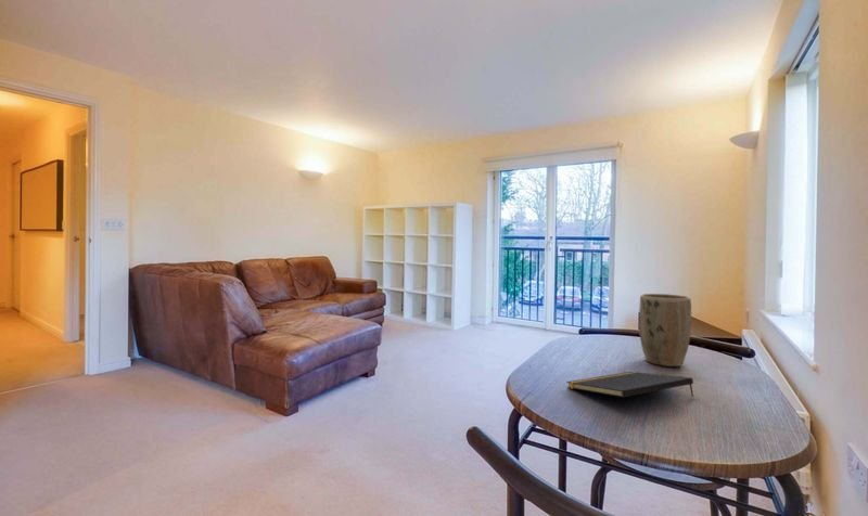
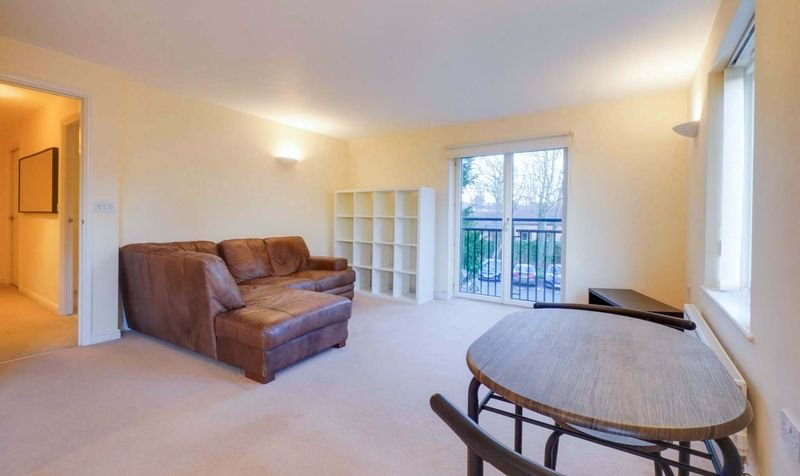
- plant pot (664, 328)
- notepad (627, 383)
